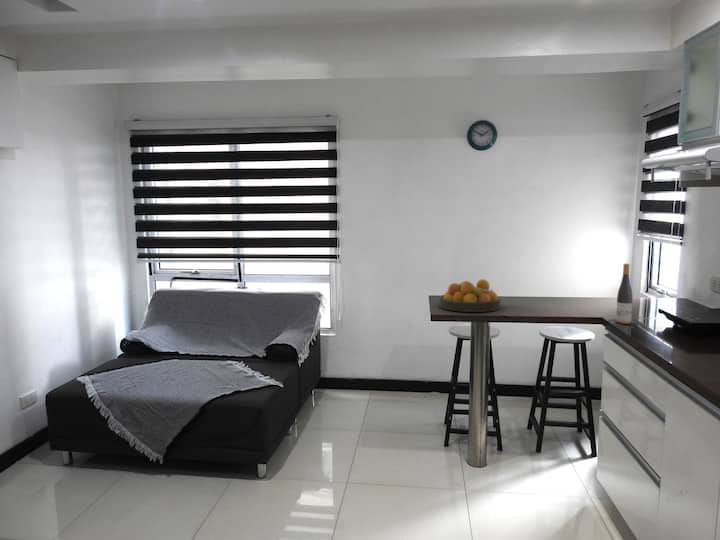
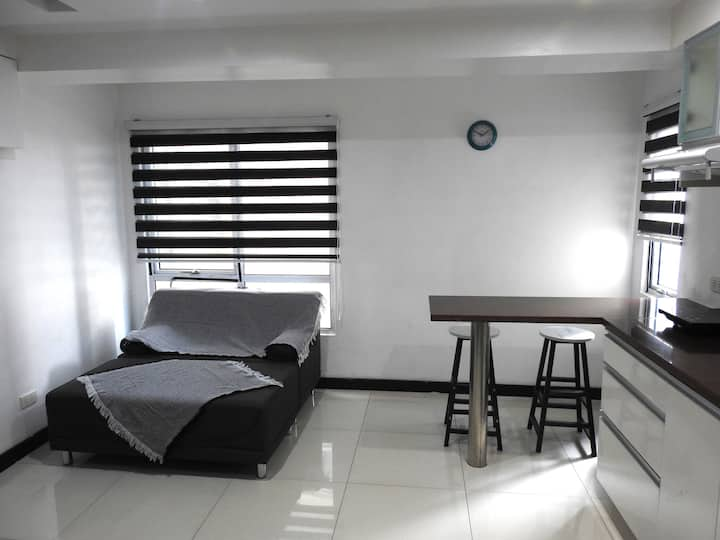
- fruit bowl (469, 293)
- wine bottle (625, 293)
